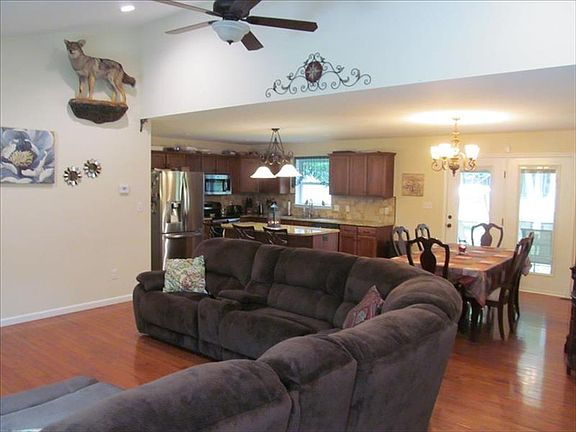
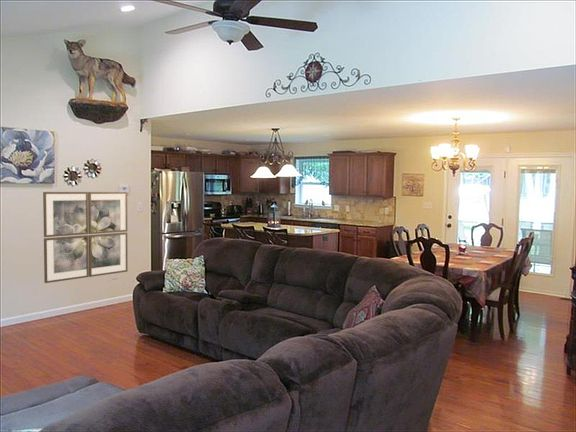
+ wall art (87, 235)
